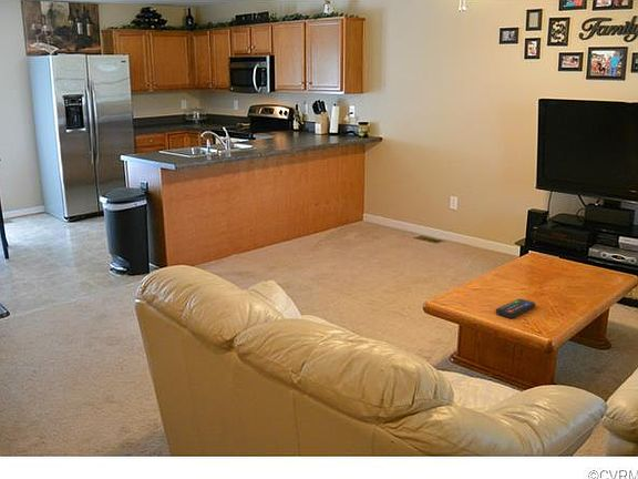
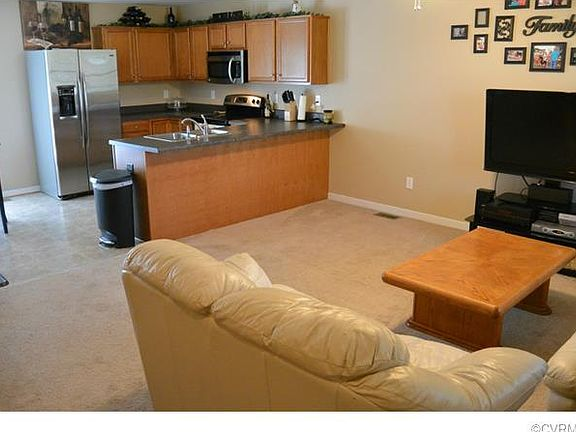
- remote control (515, 307)
